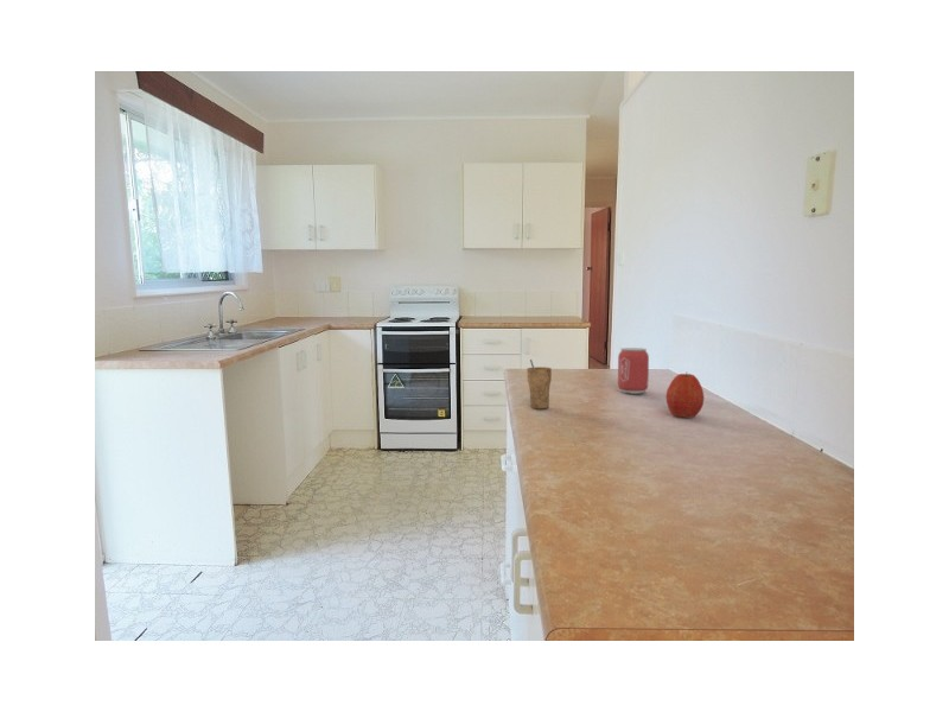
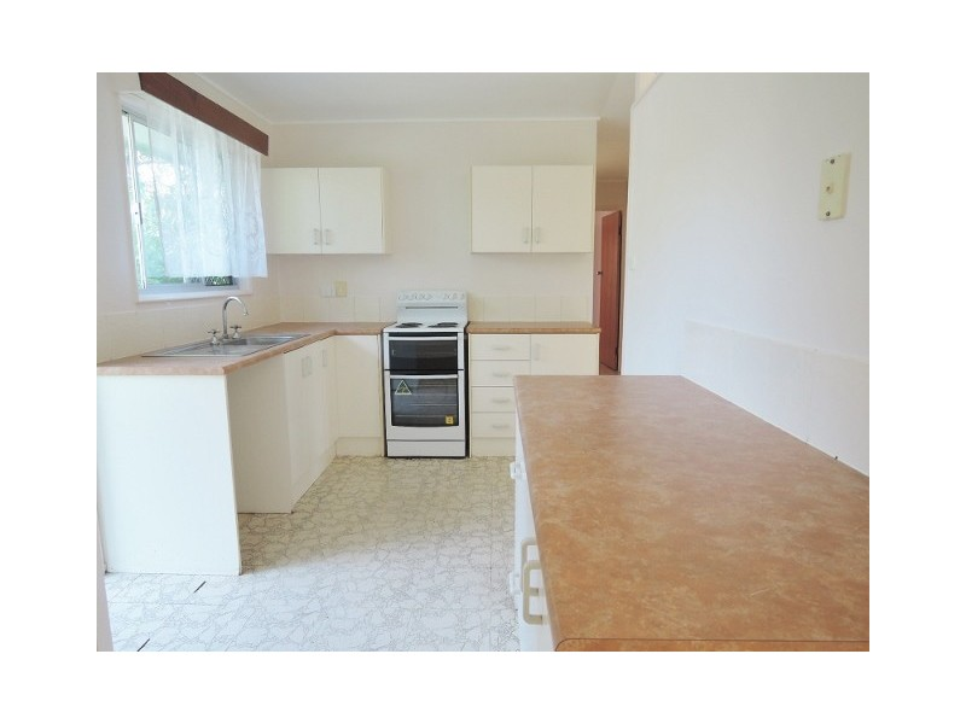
- cup (539, 382)
- apple (683, 393)
- soda can (632, 370)
